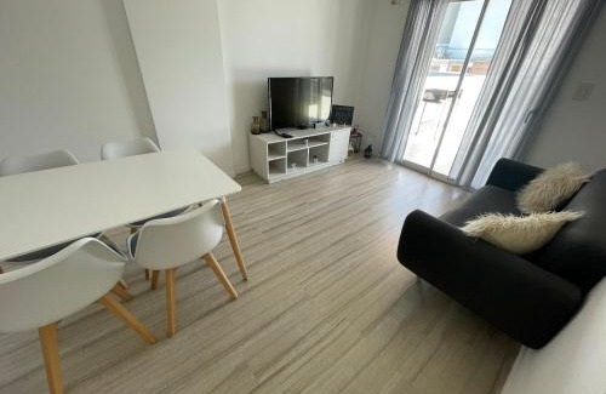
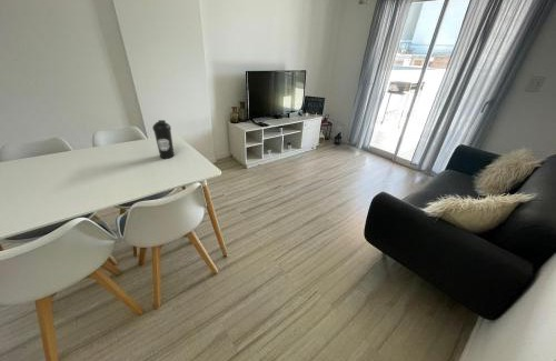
+ water bottle (163, 139)
